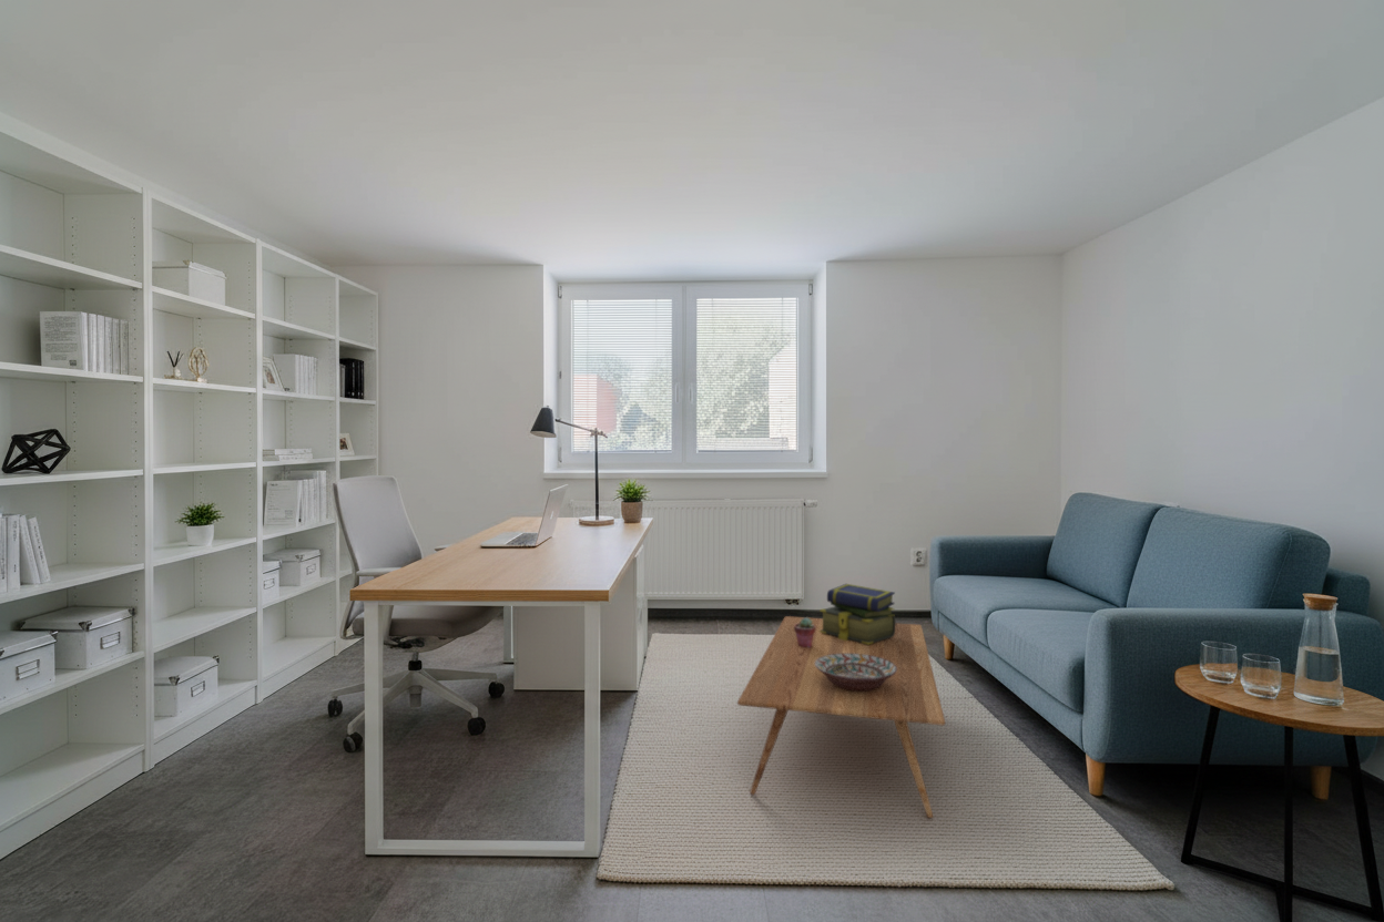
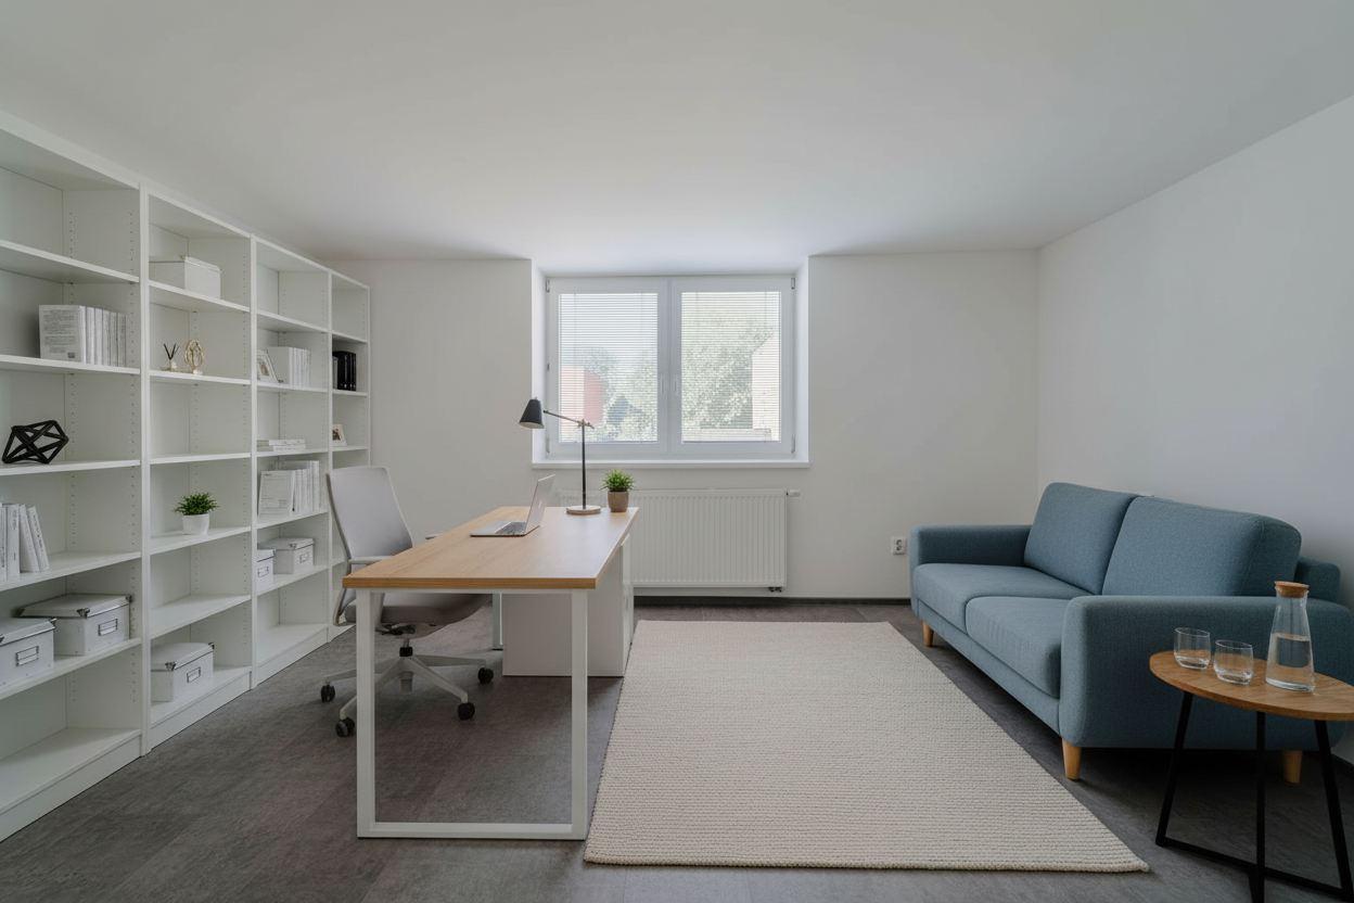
- decorative bowl (855, 674)
- coffee table (845, 697)
- stack of books (859, 612)
- potted succulent (804, 631)
